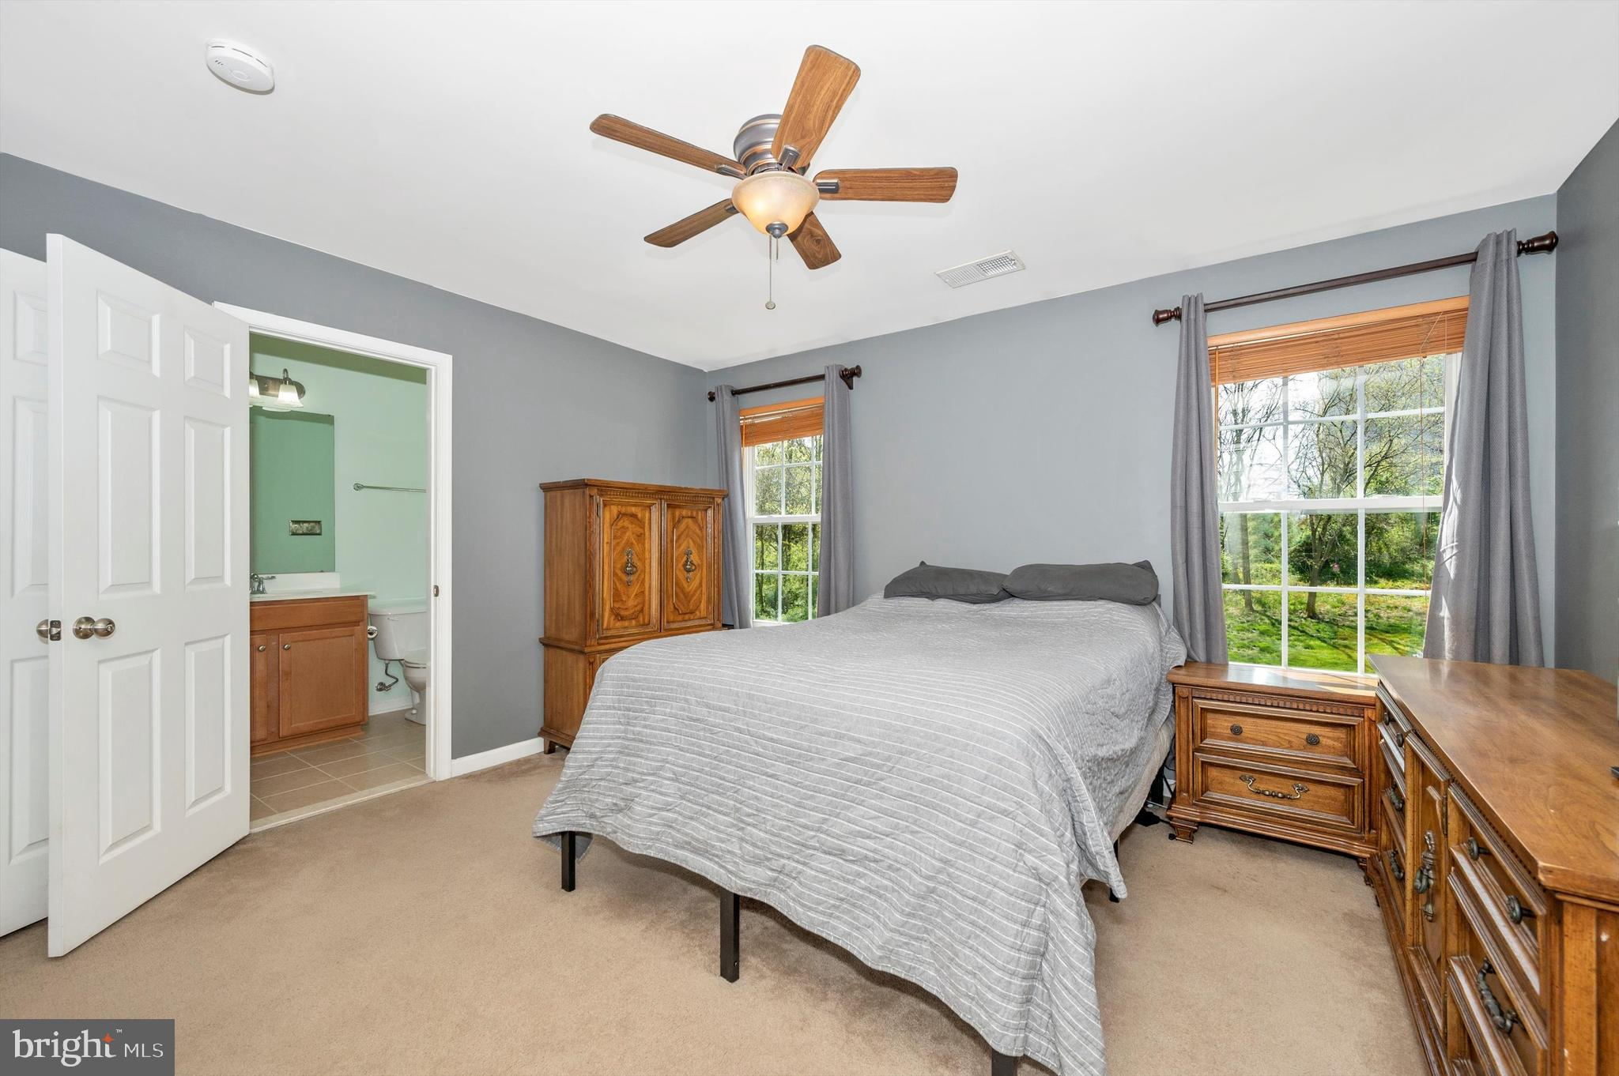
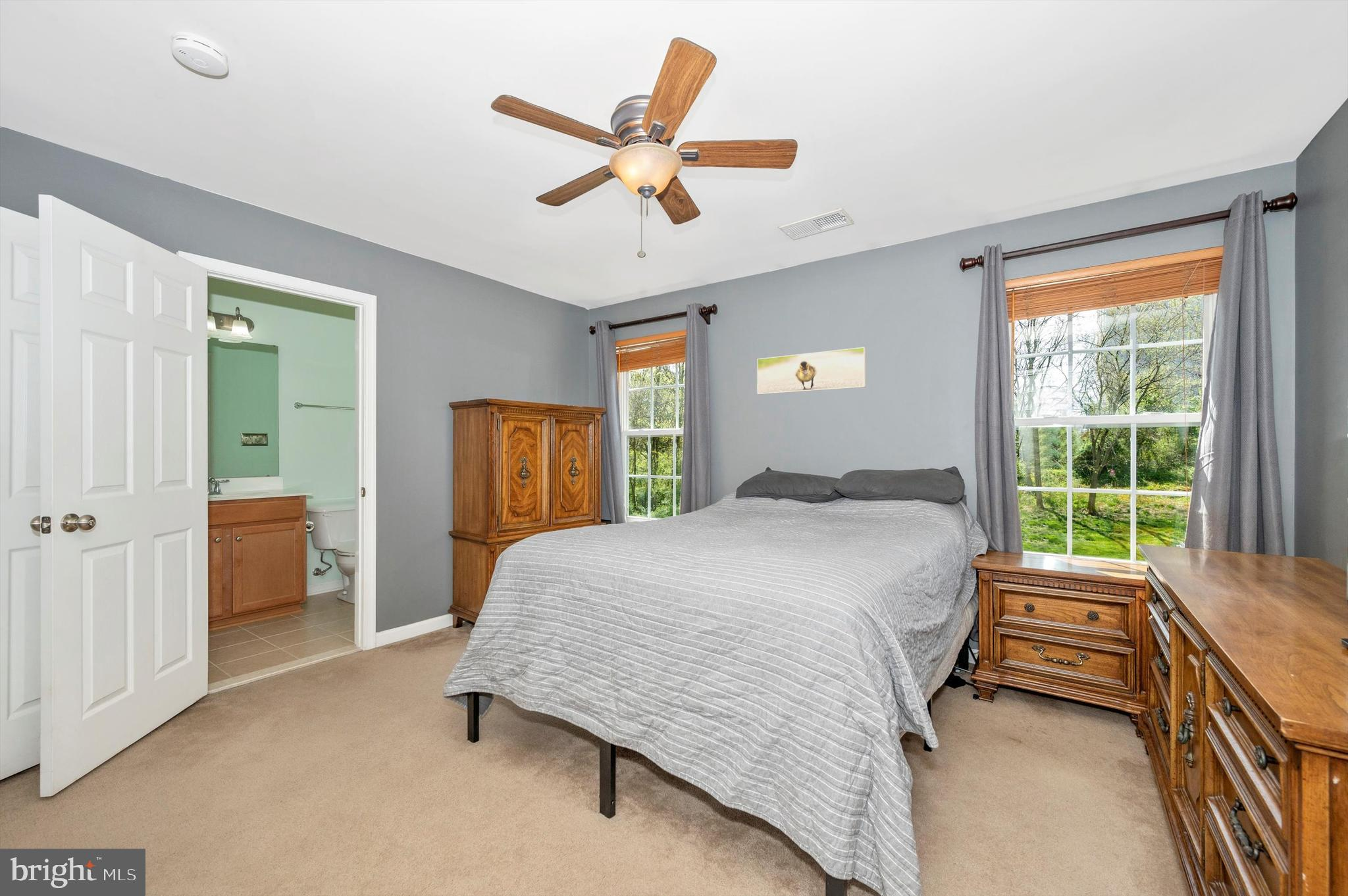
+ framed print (808, 372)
